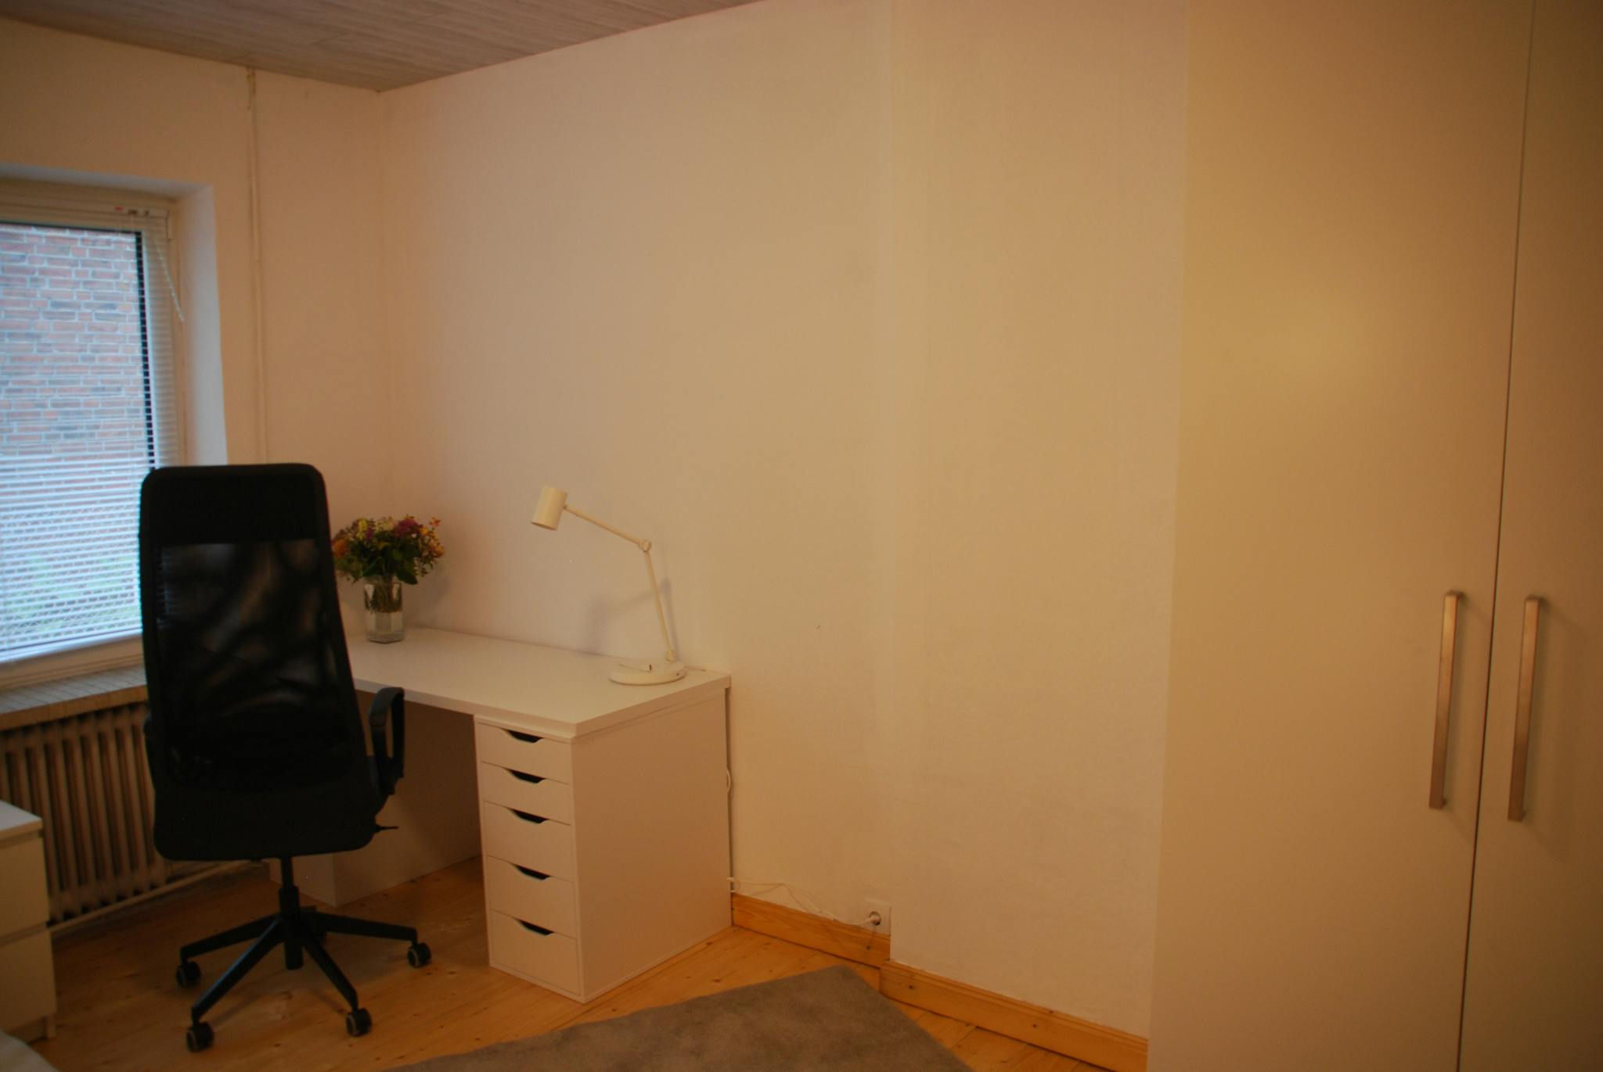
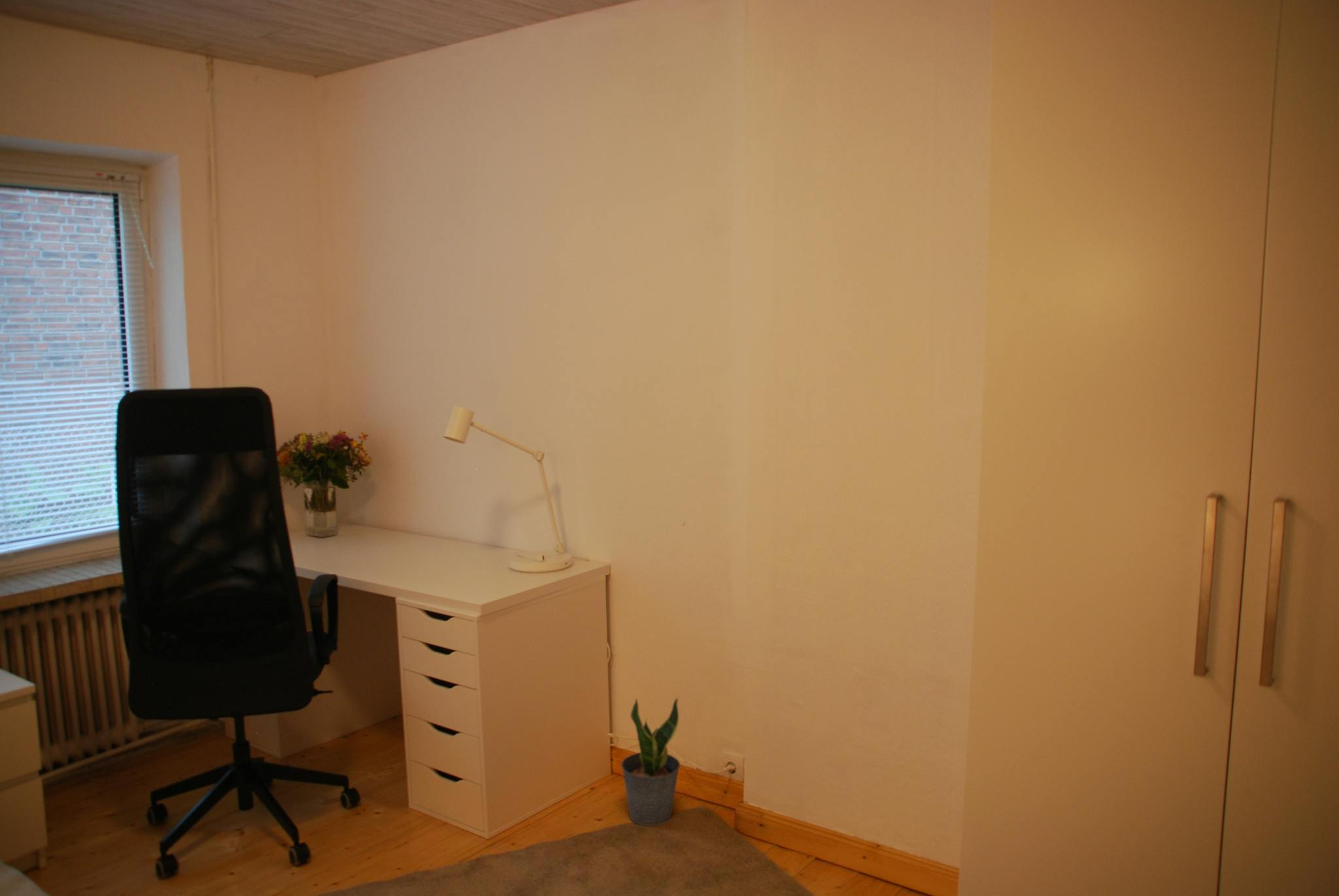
+ potted plant (651, 752)
